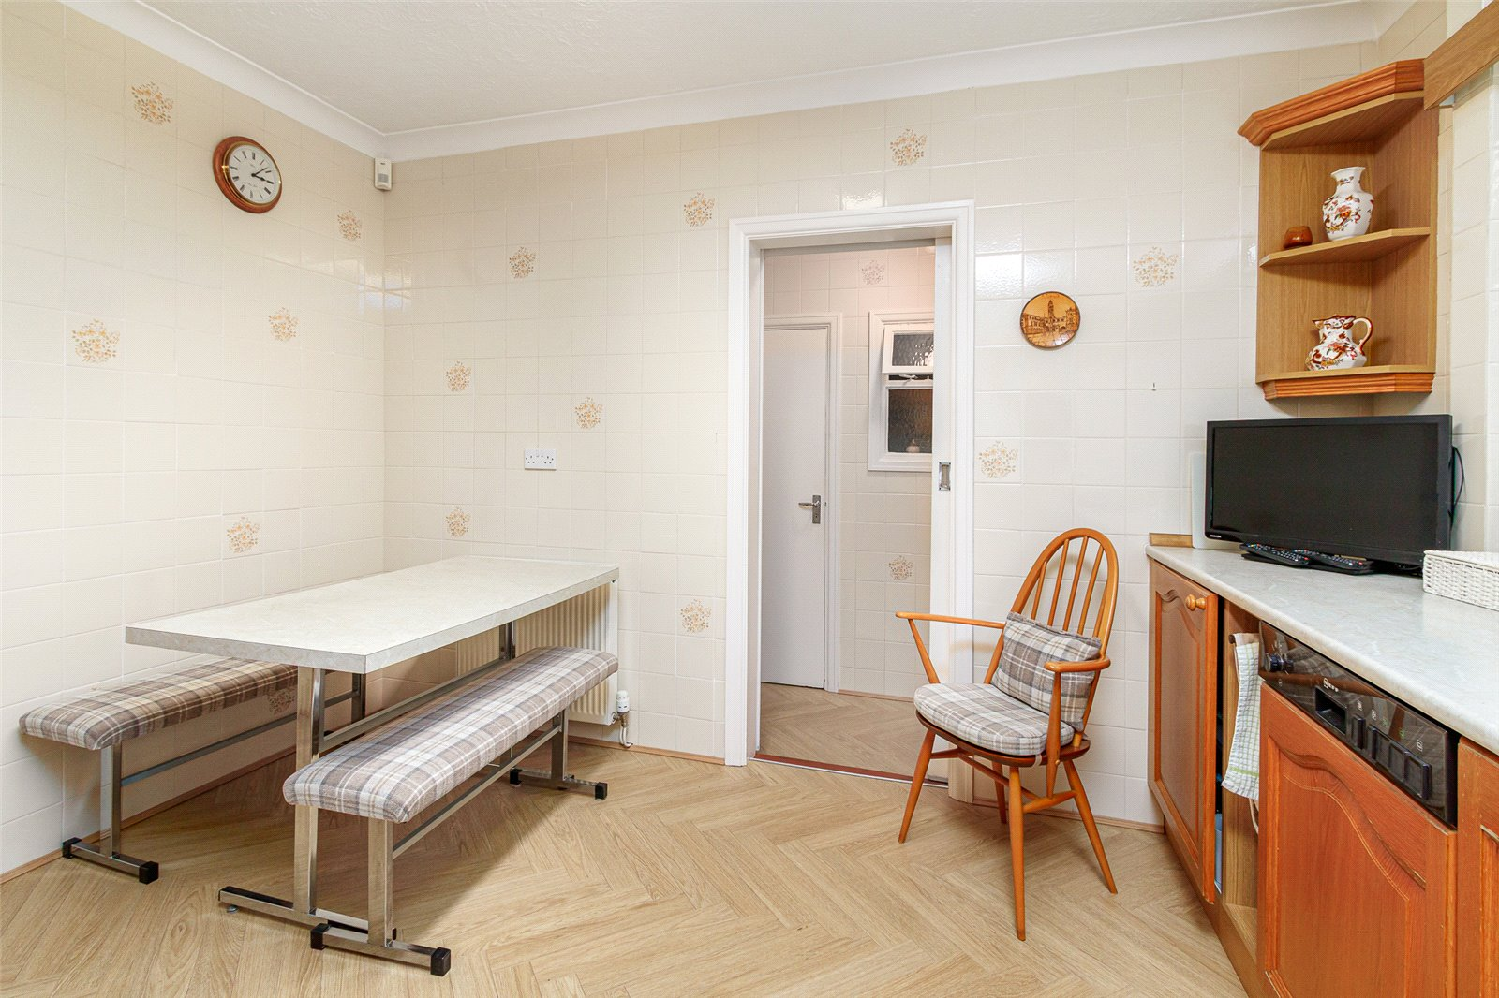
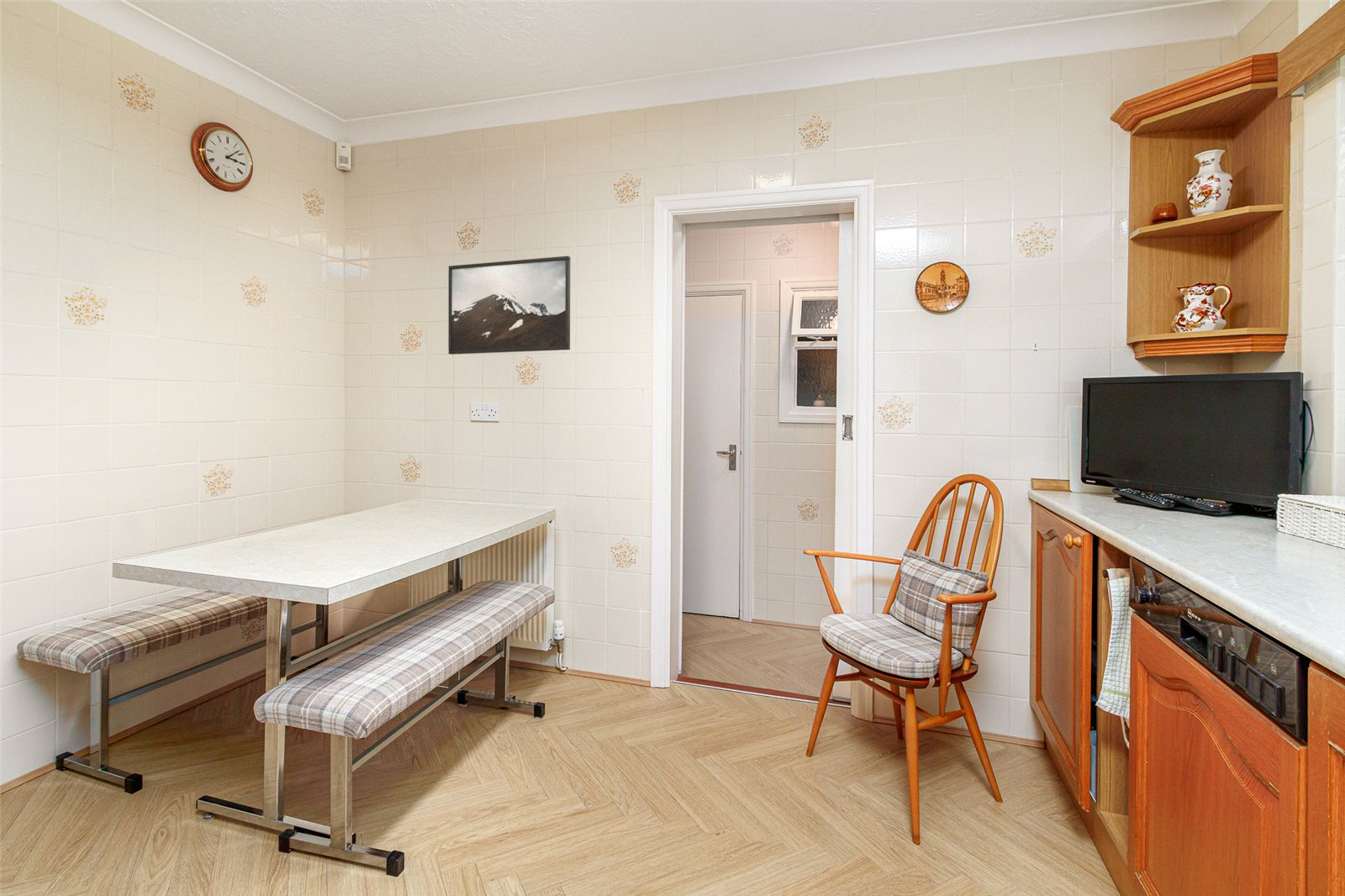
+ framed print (508, 306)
